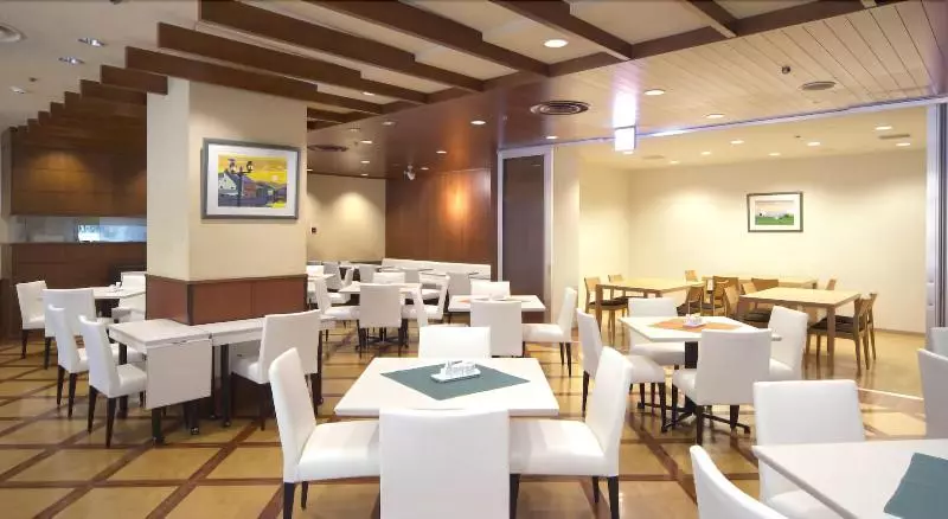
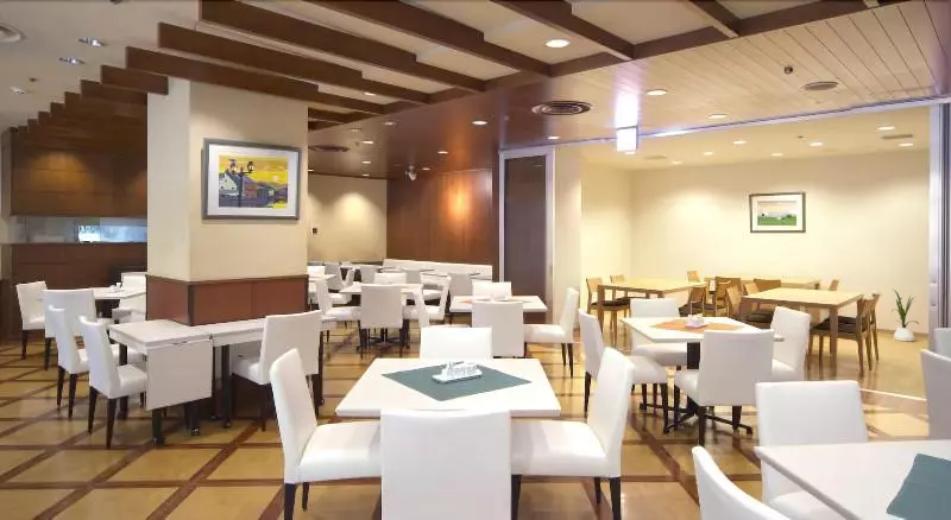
+ house plant (902, 315)
